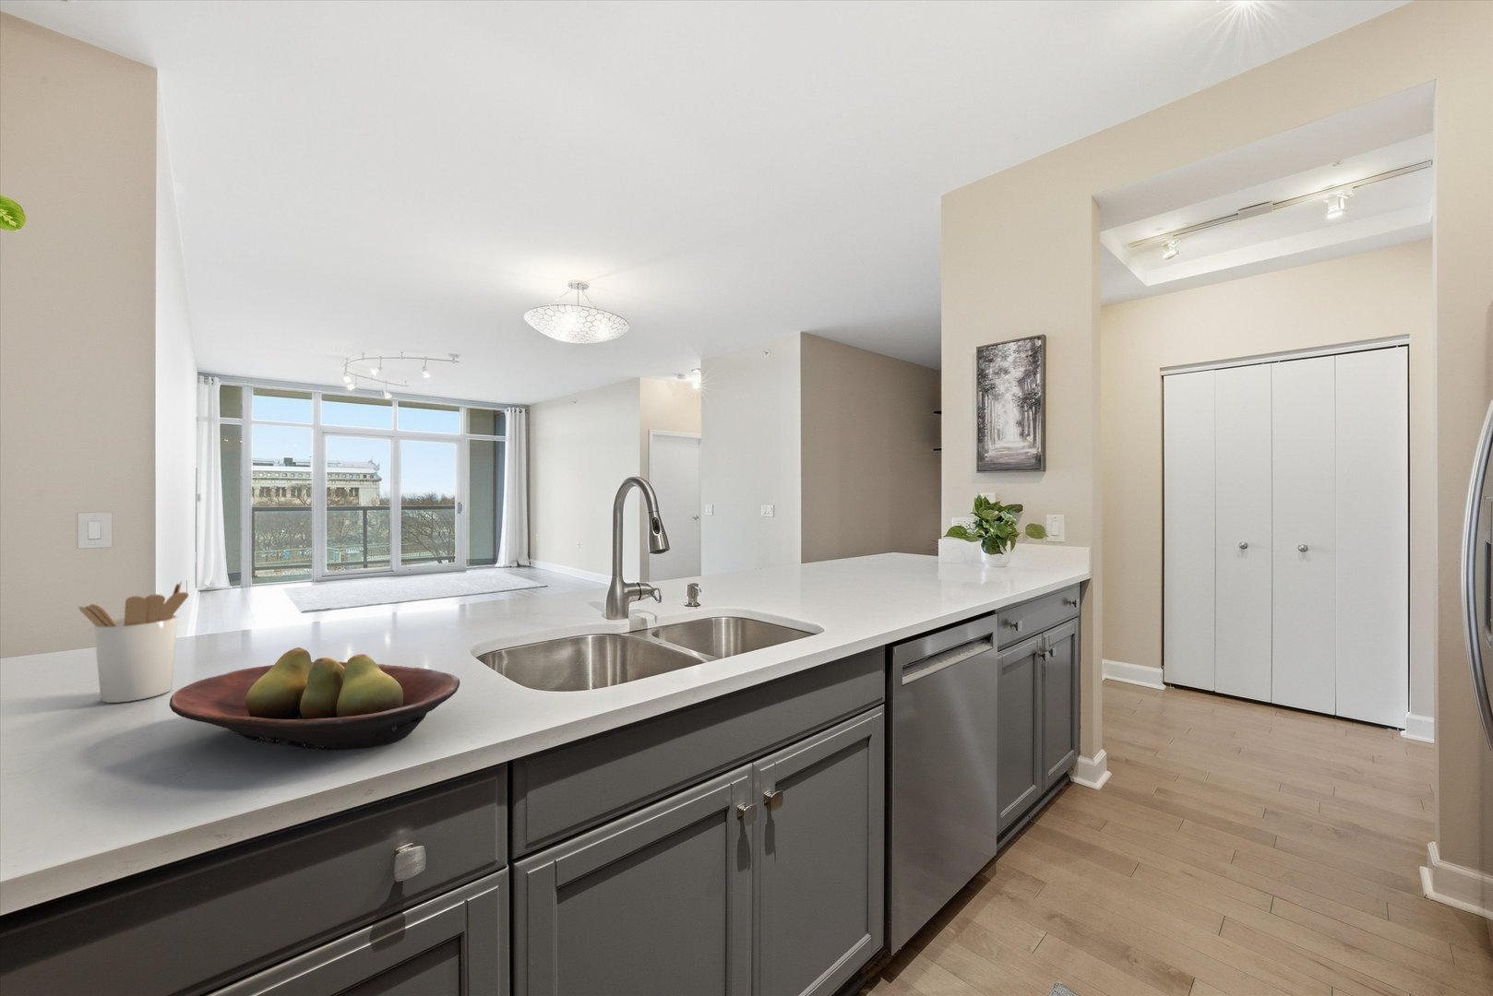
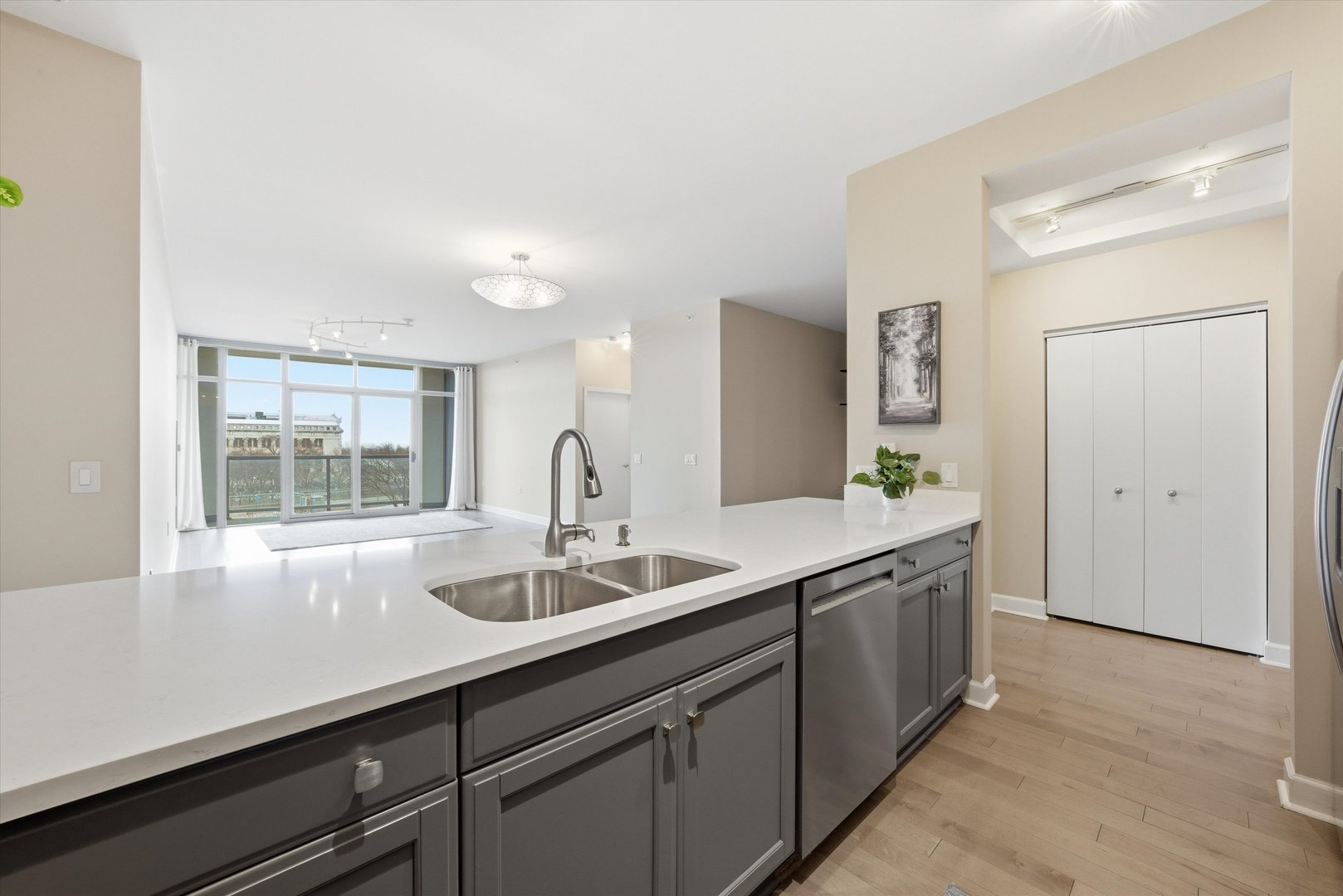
- utensil holder (143, 641)
- fruit bowl (321, 690)
